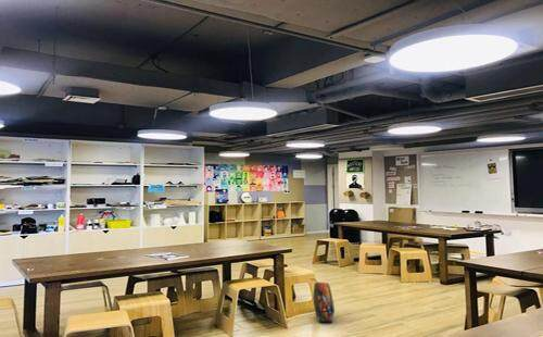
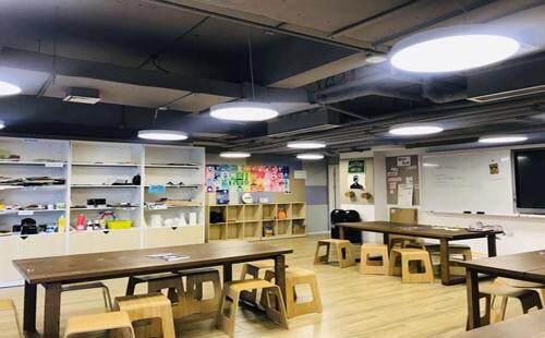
- backpack (323, 299)
